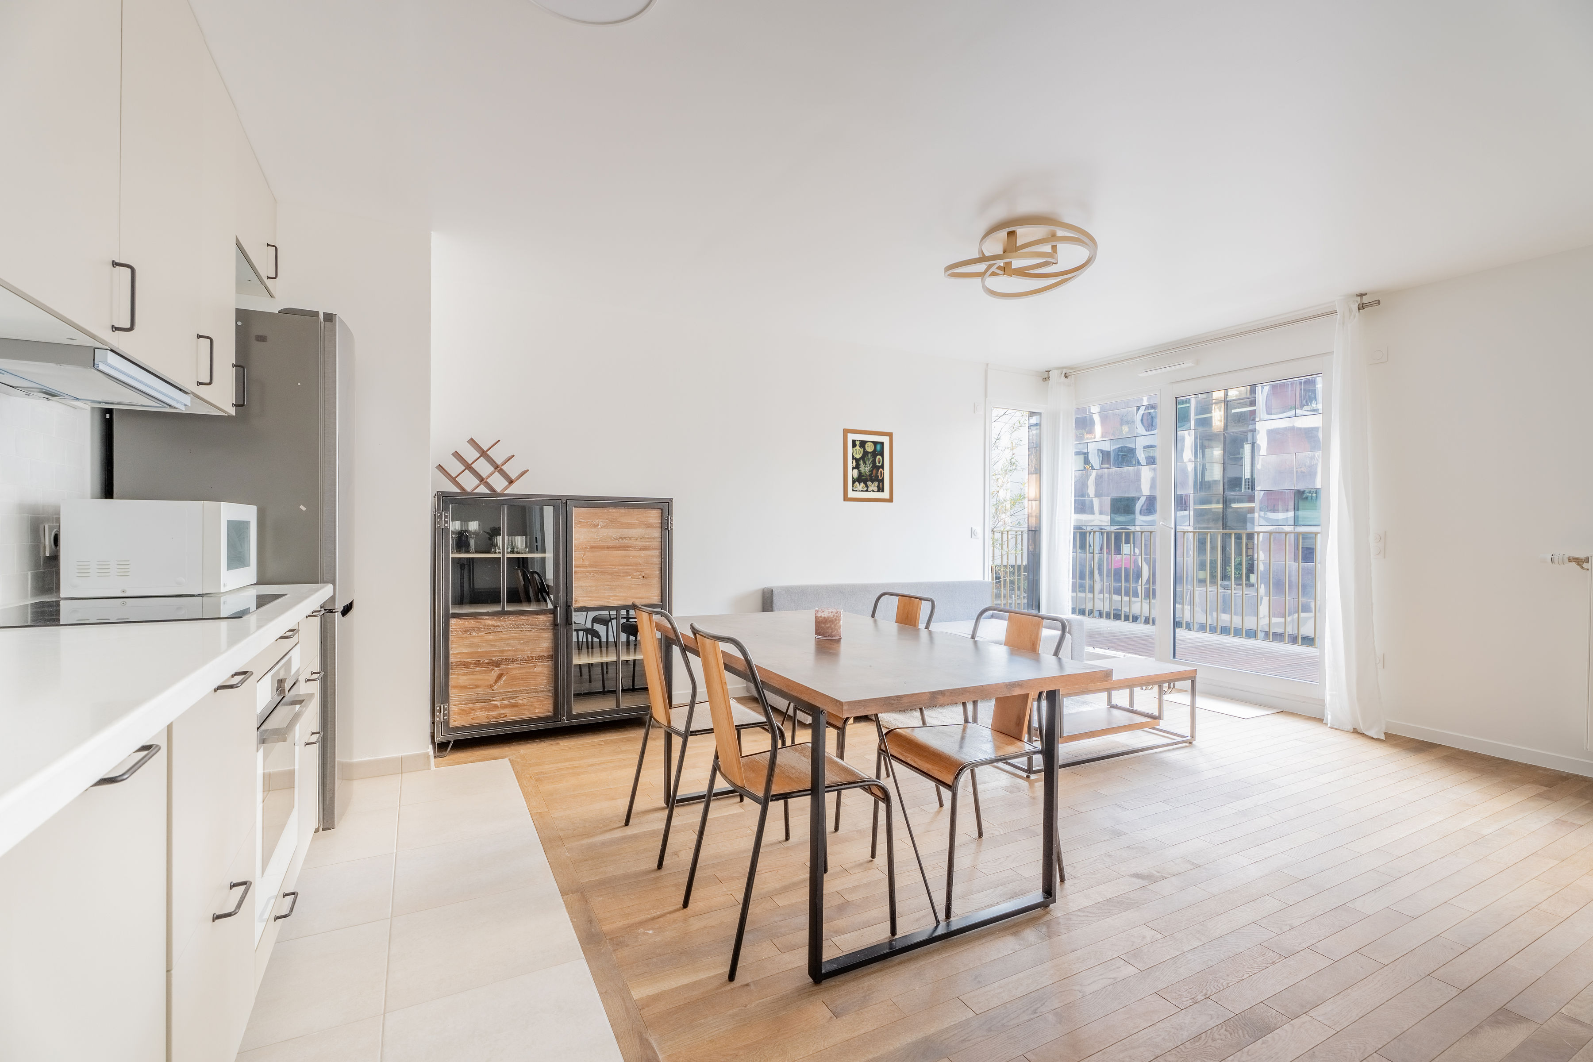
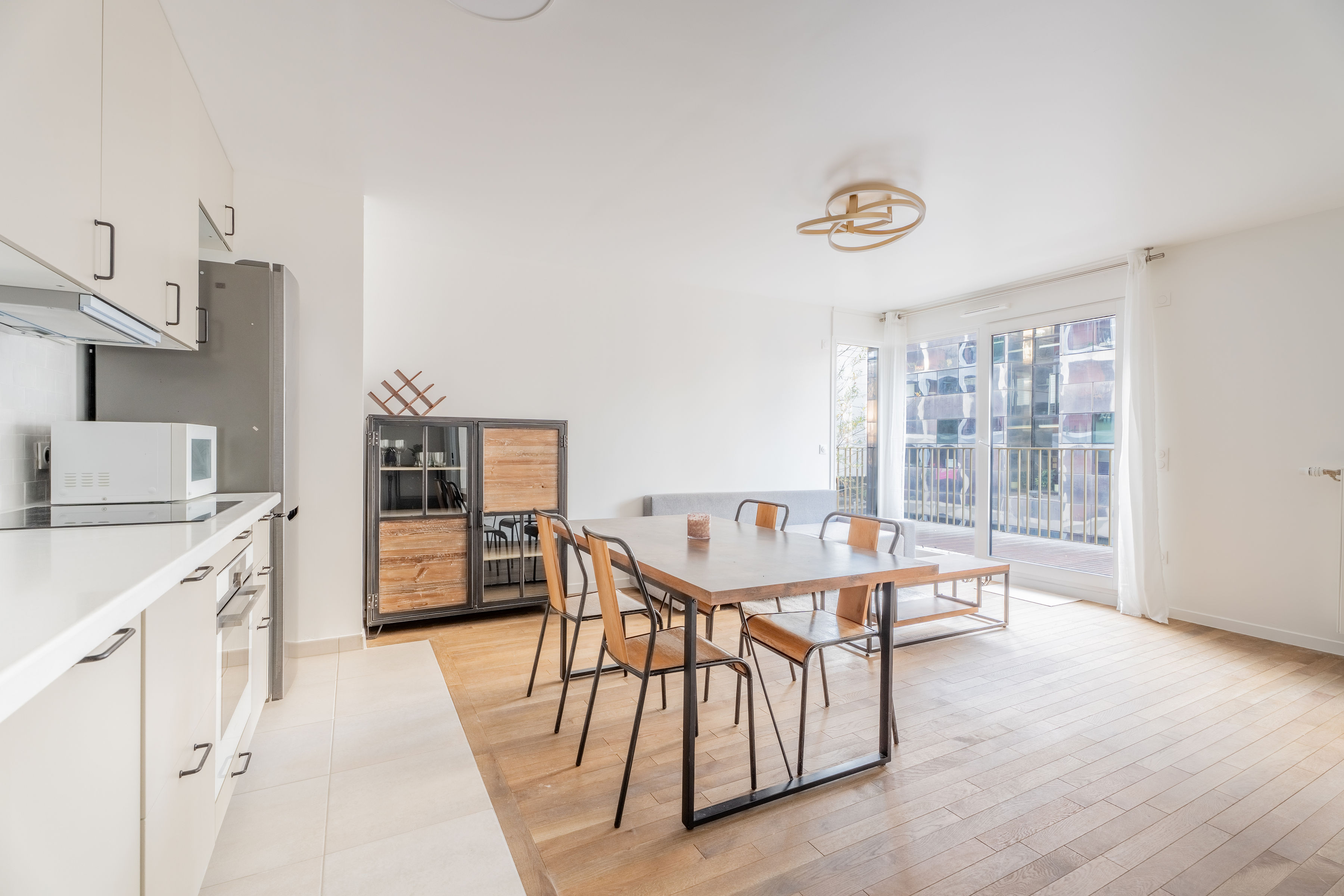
- wall art (868, 466)
